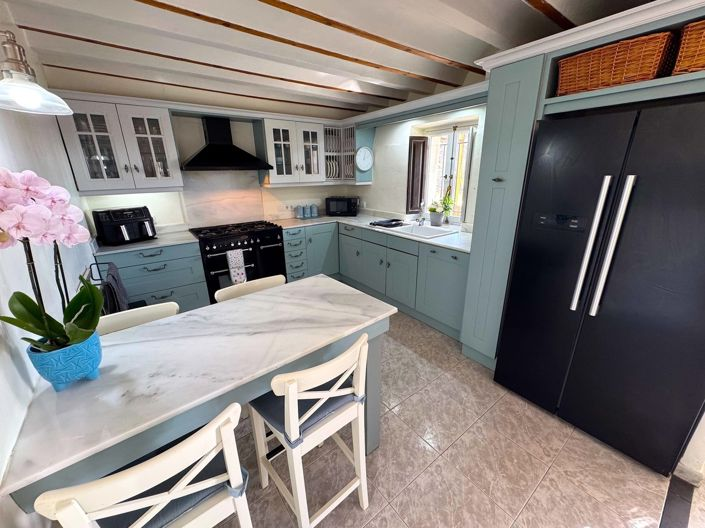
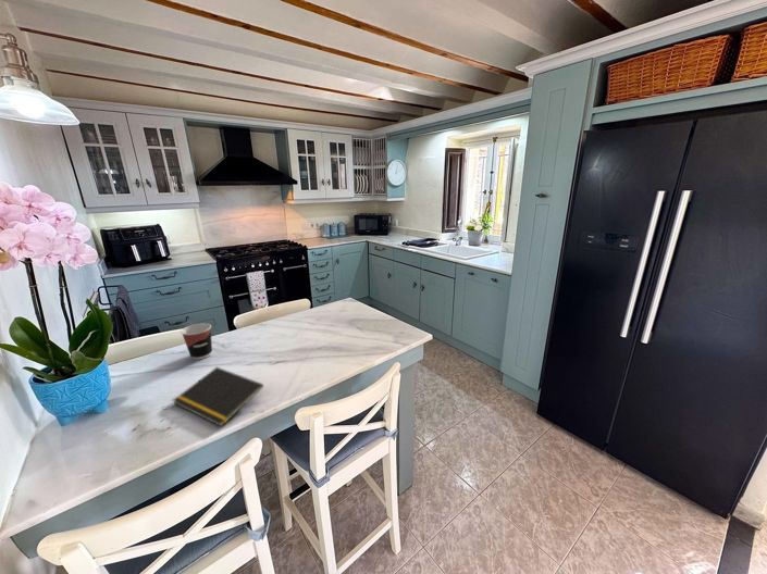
+ cup (198, 341)
+ notepad (219, 394)
